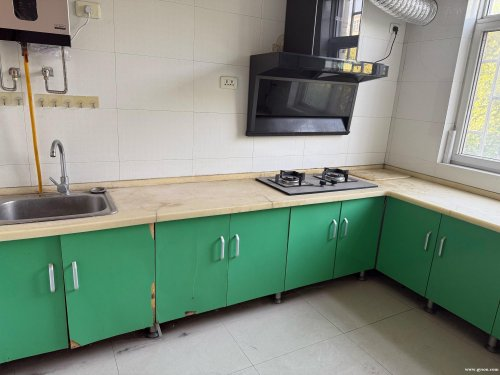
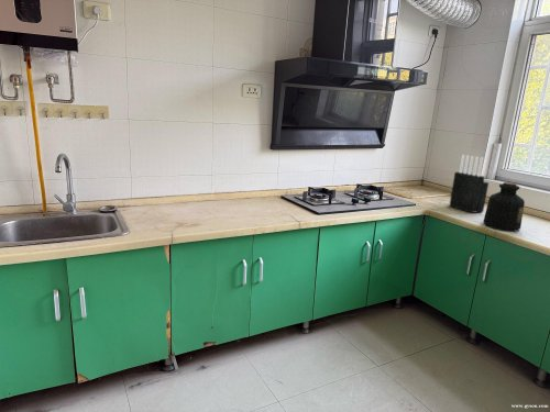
+ bottle (505, 204)
+ knife block (471, 182)
